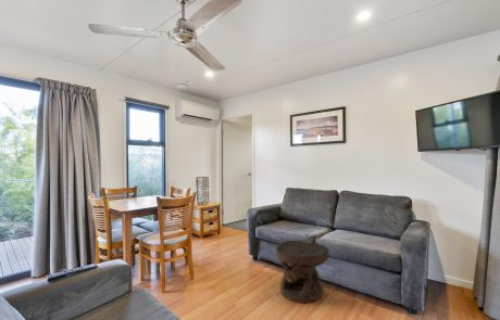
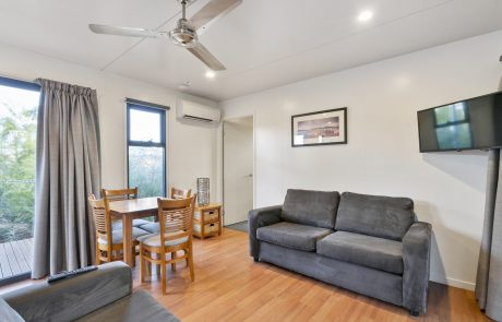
- side table (300, 268)
